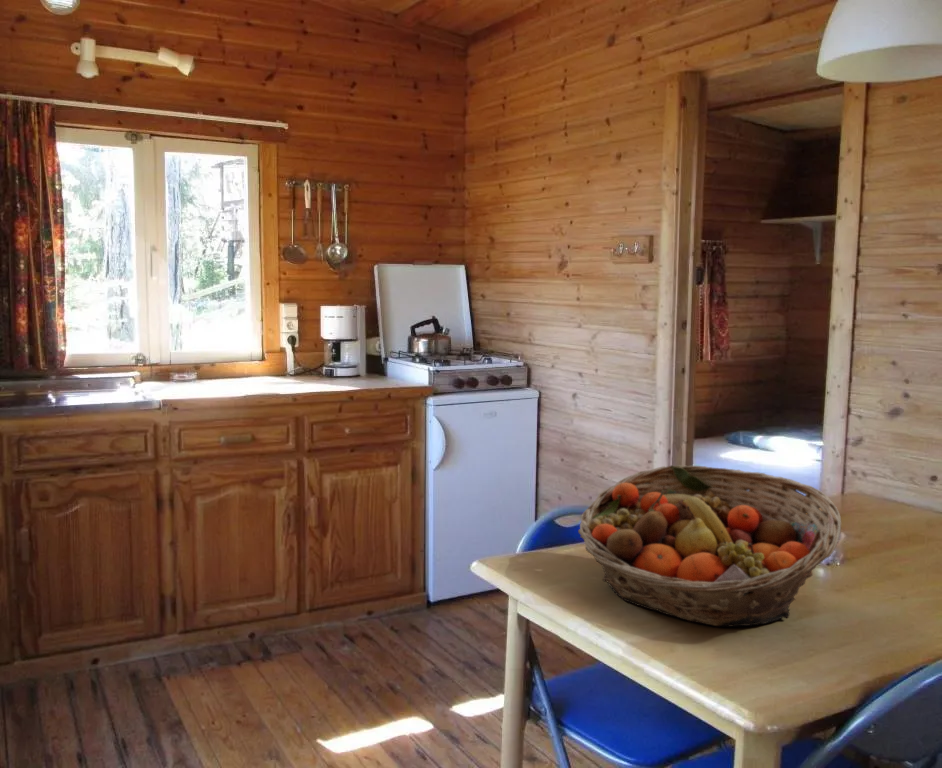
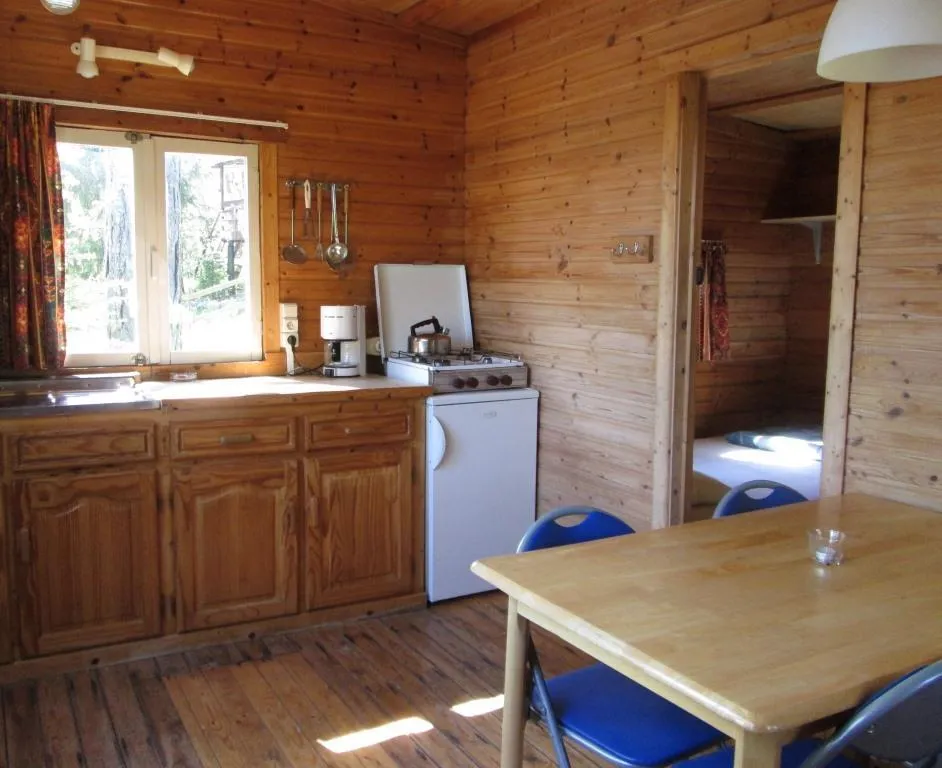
- fruit basket (702, 539)
